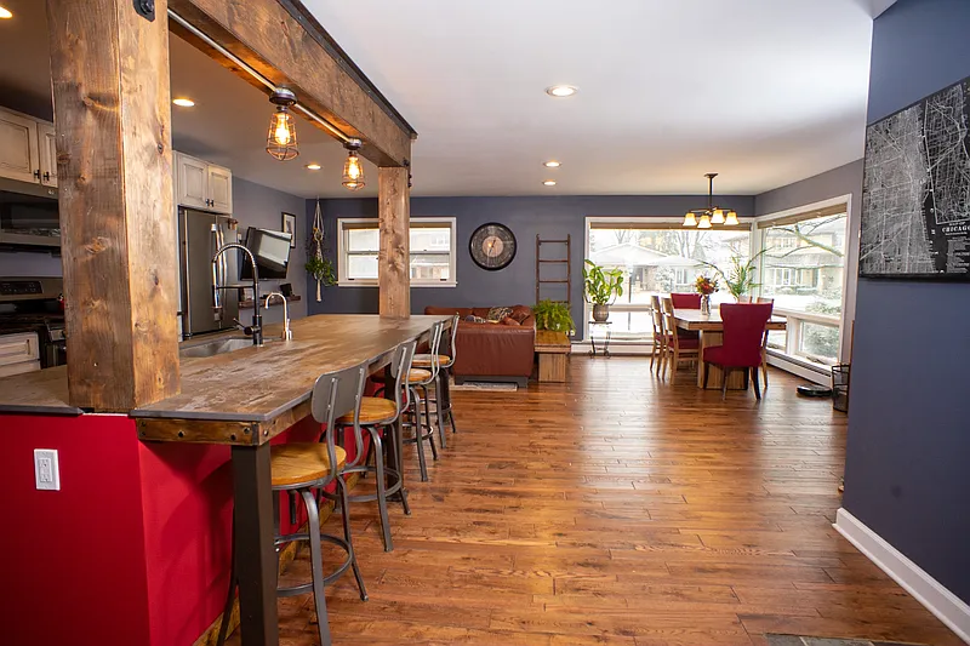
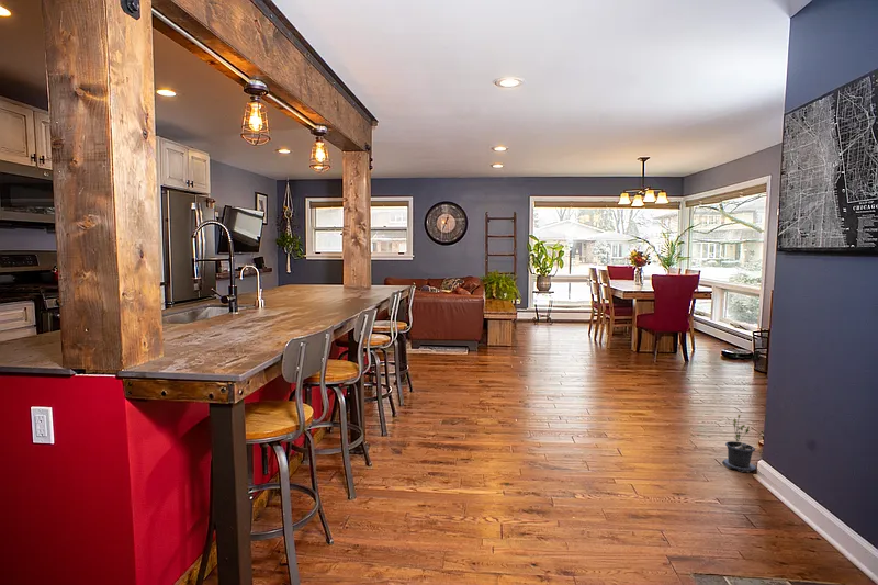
+ potted plant (741, 442)
